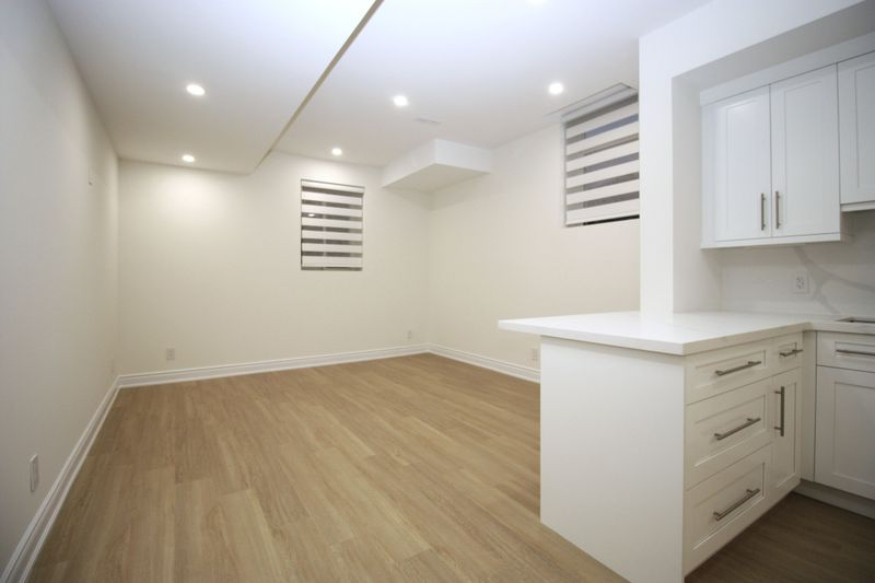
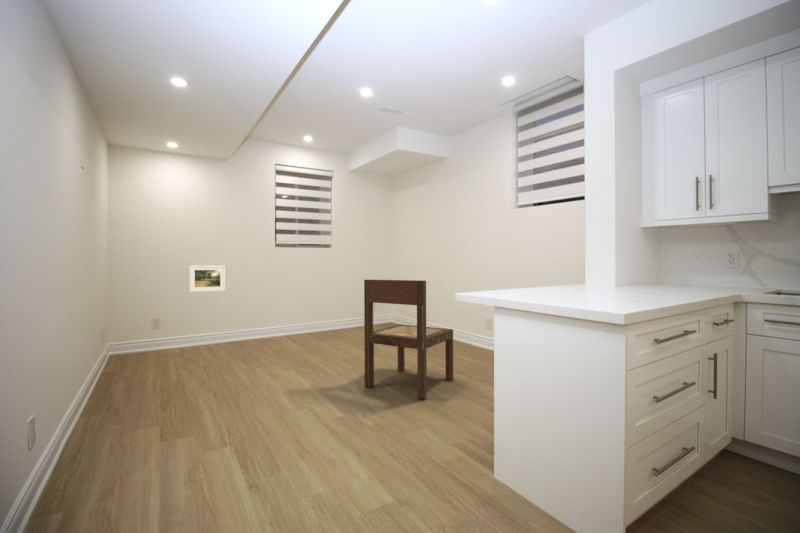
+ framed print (207, 278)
+ dining chair (410, 331)
